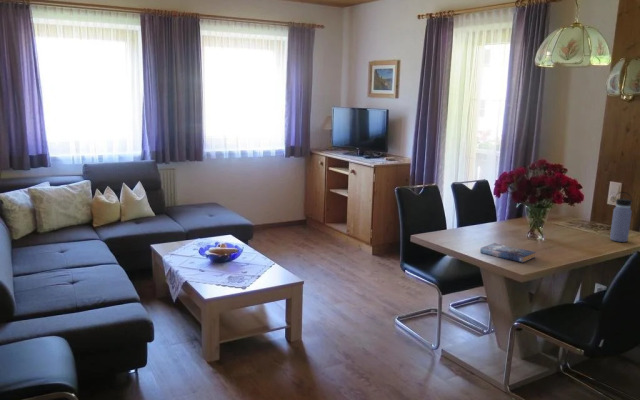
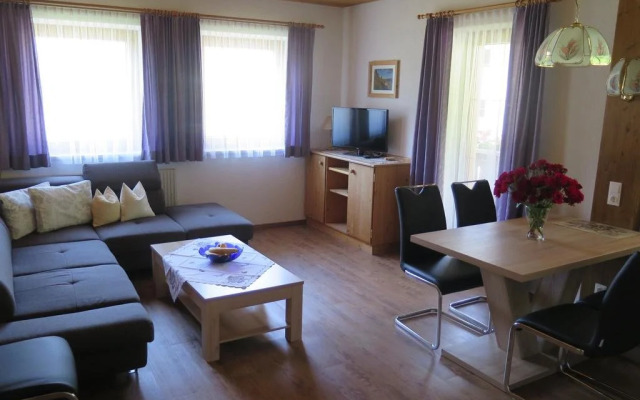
- water bottle (621, 216)
- book (507, 252)
